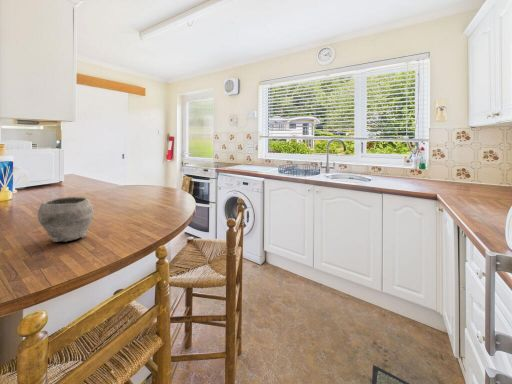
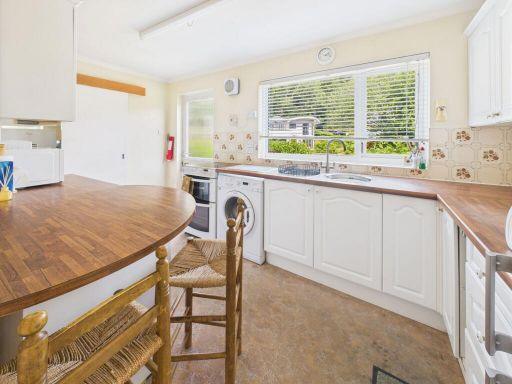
- bowl (67, 218)
